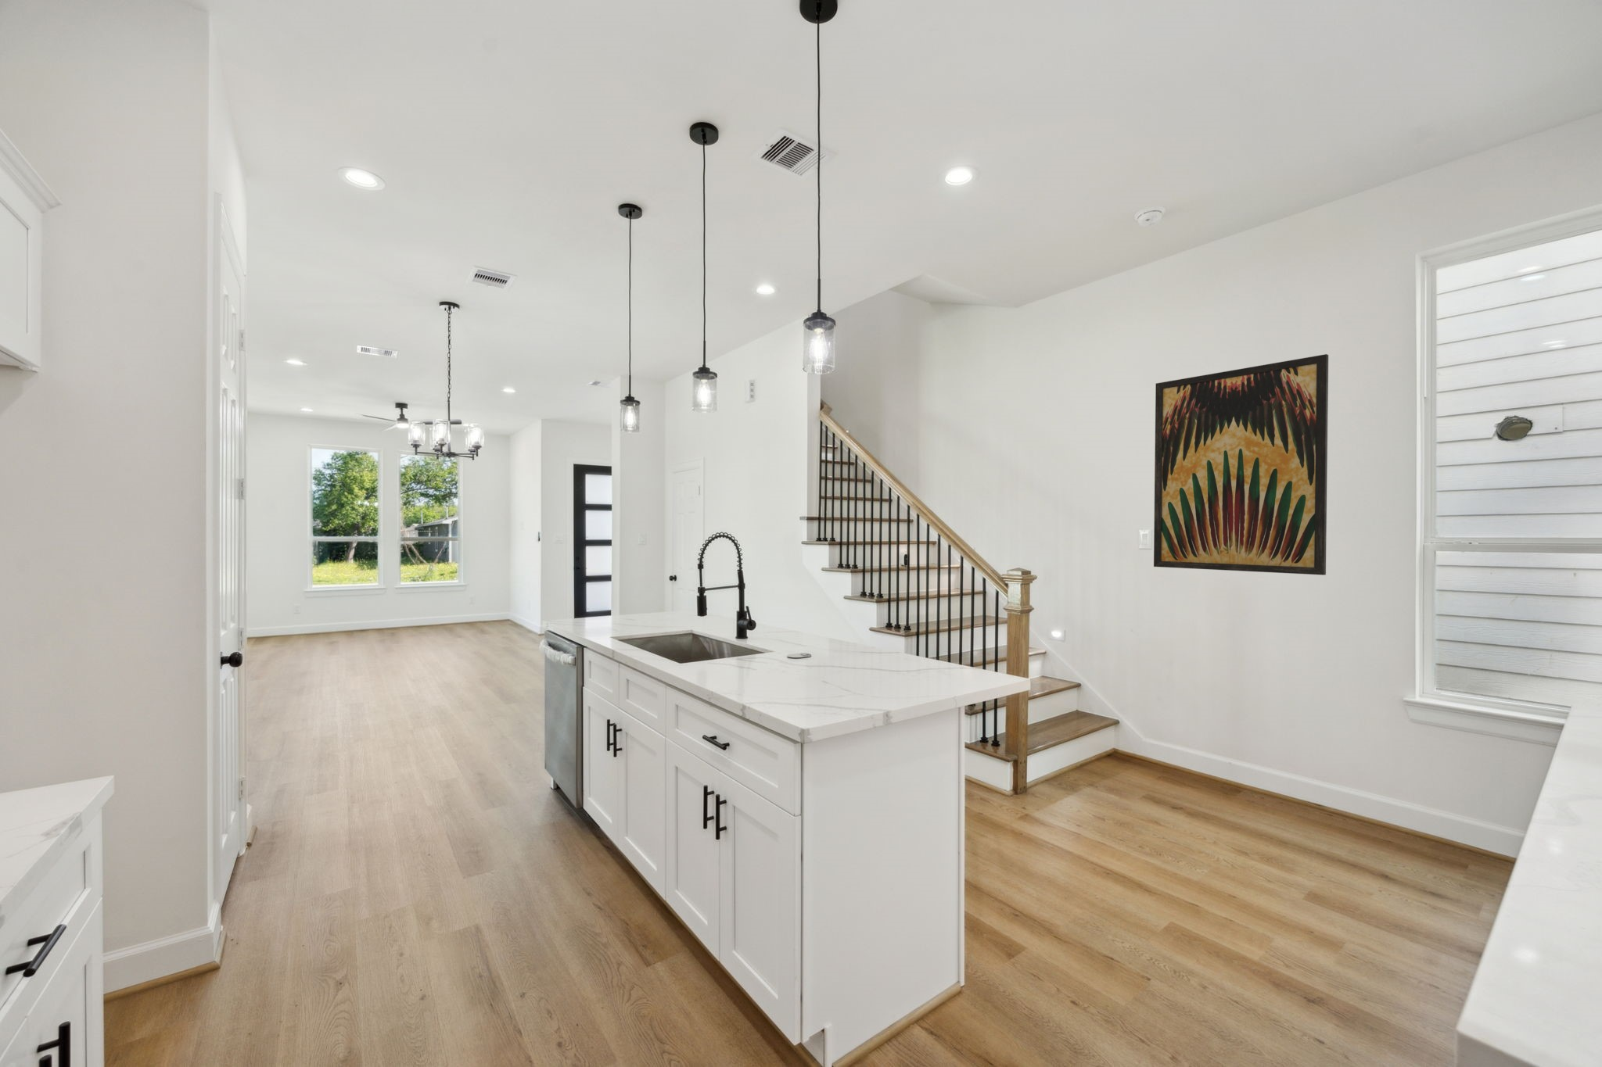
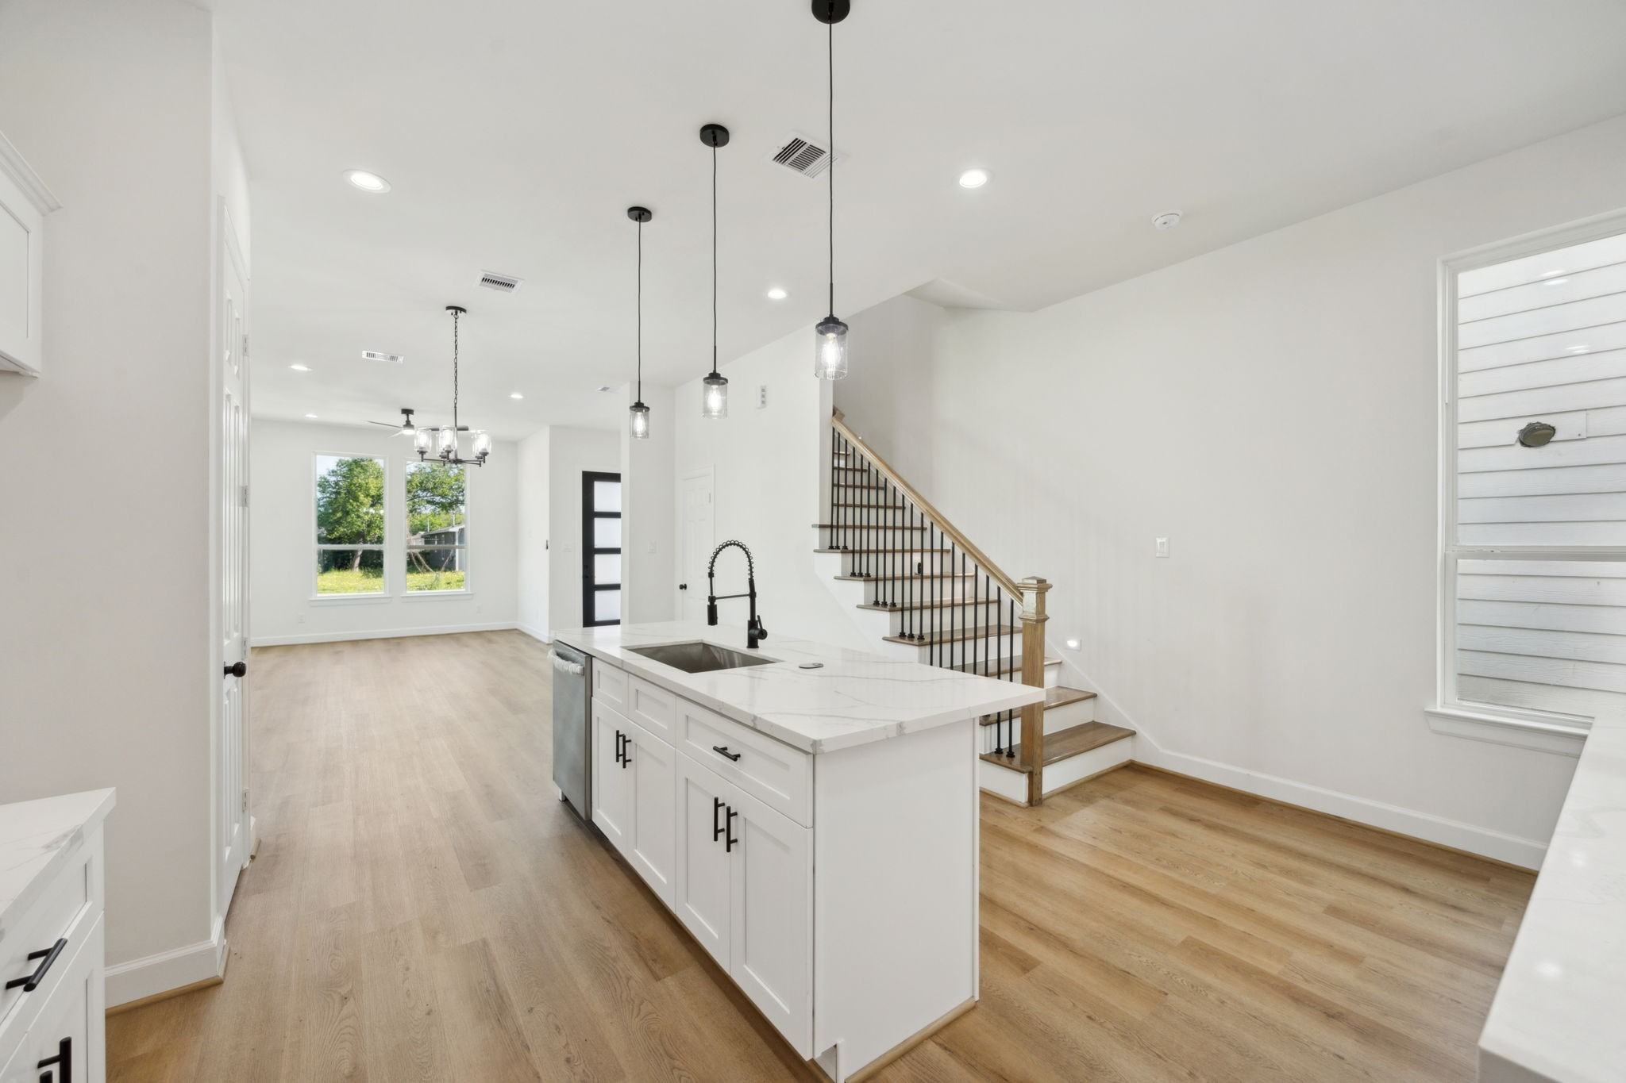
- wall art (1233, 470)
